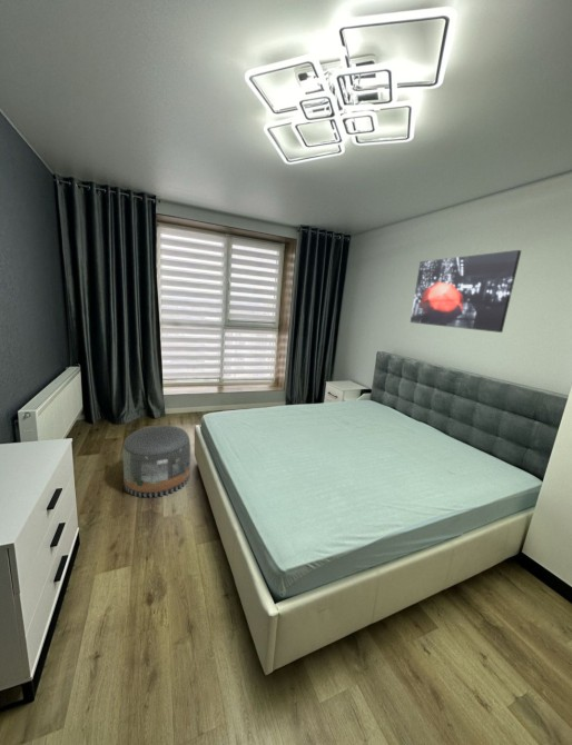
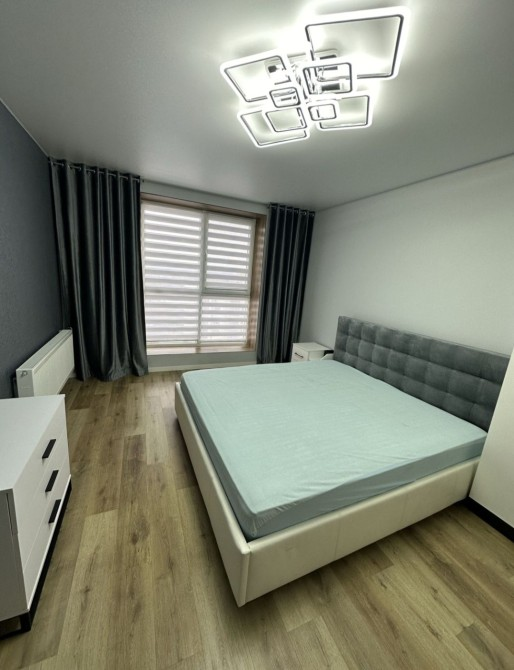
- pouf (158, 455)
- wall art (455, 292)
